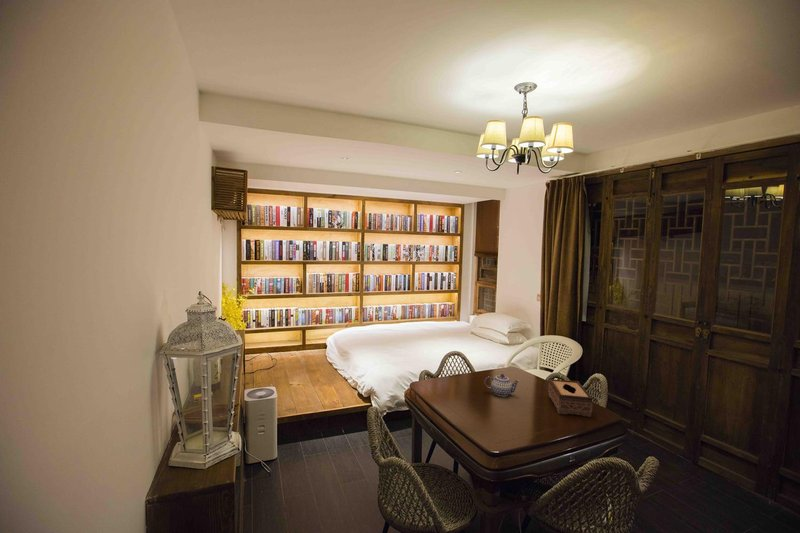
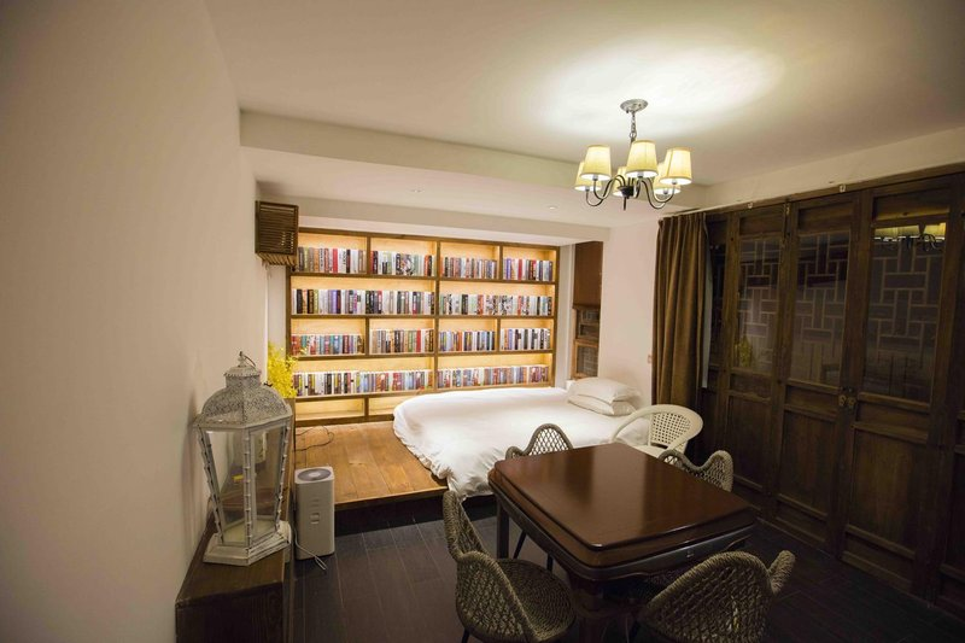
- teapot (501, 384)
- tissue box (568, 396)
